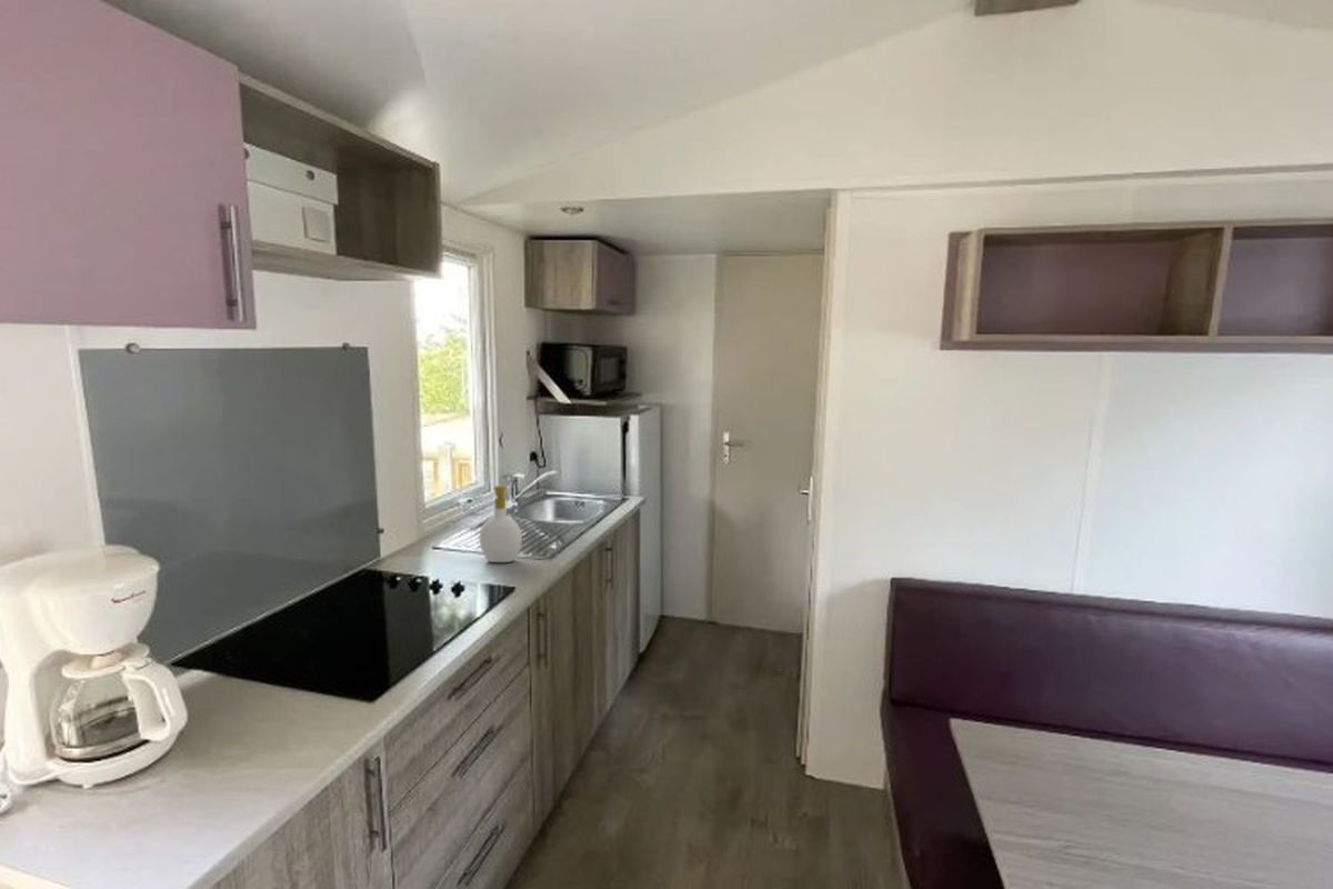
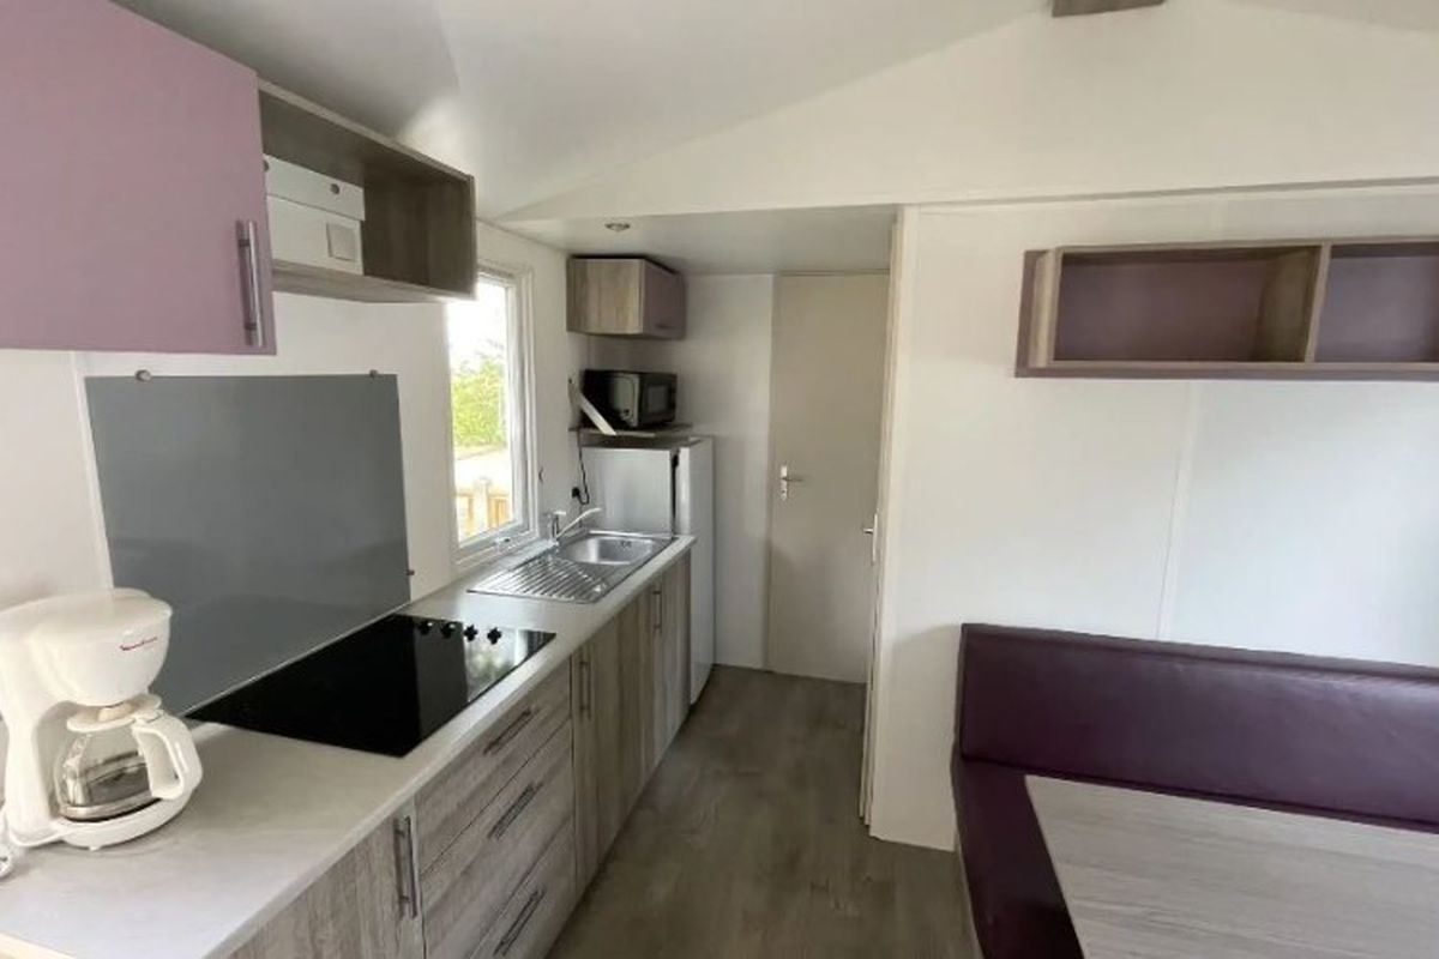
- soap bottle (500, 522)
